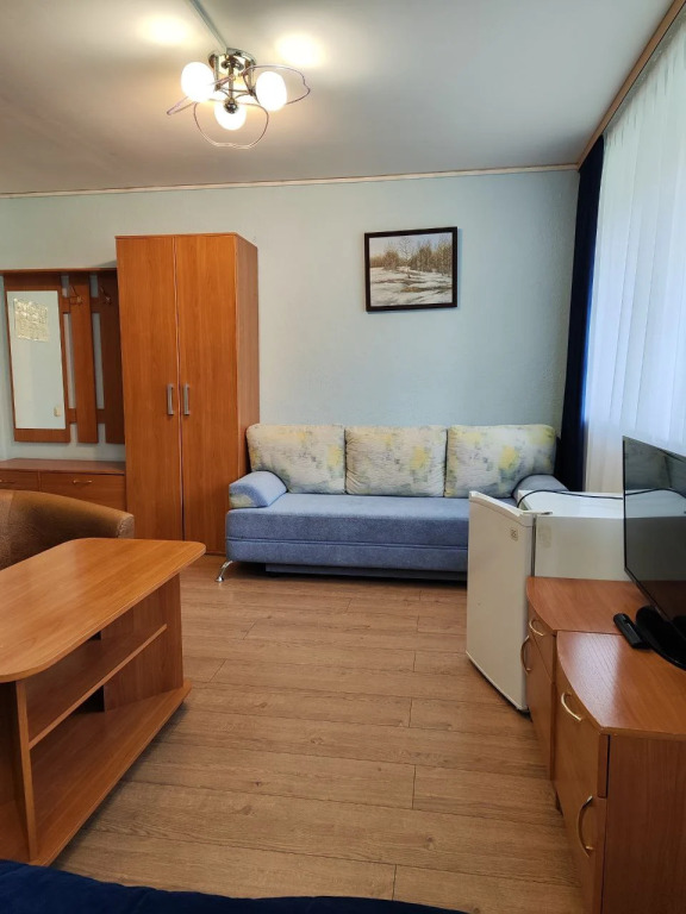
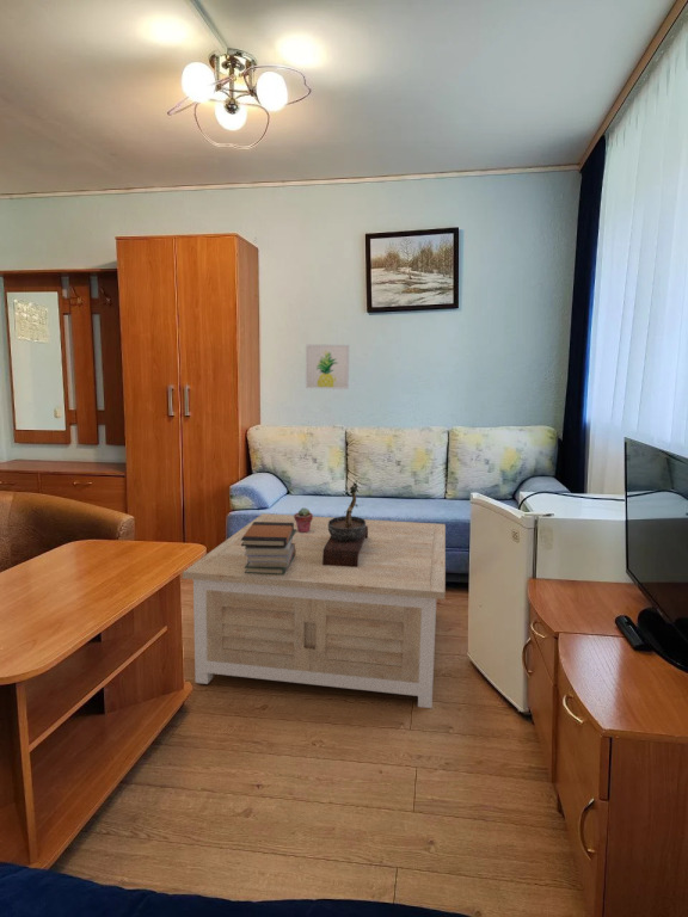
+ book stack (270, 547)
+ coffee table (333, 593)
+ bonsai tree (346, 515)
+ wall art (326, 367)
+ potted succulent (303, 518)
